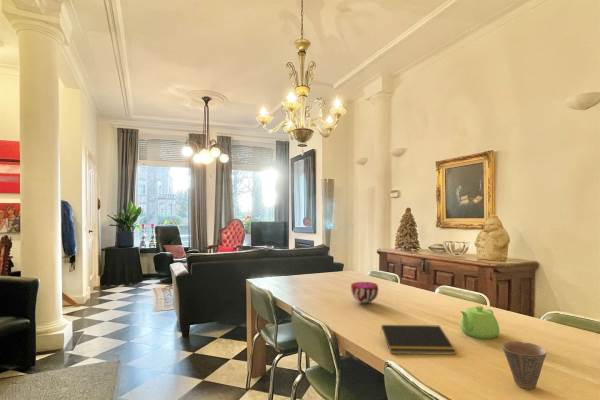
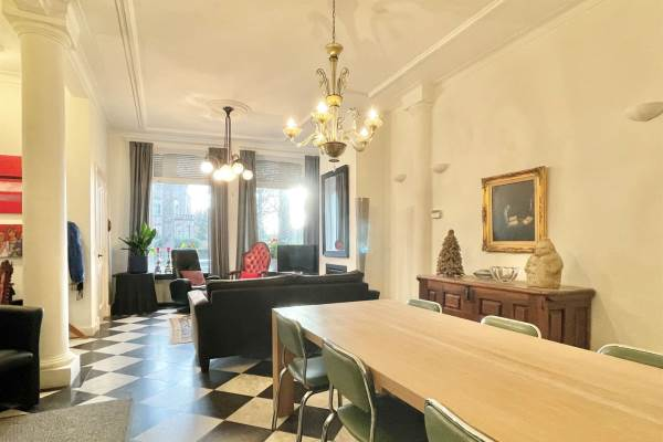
- cup (523, 365)
- notepad (416, 338)
- teapot (477, 320)
- decorative bowl (364, 293)
